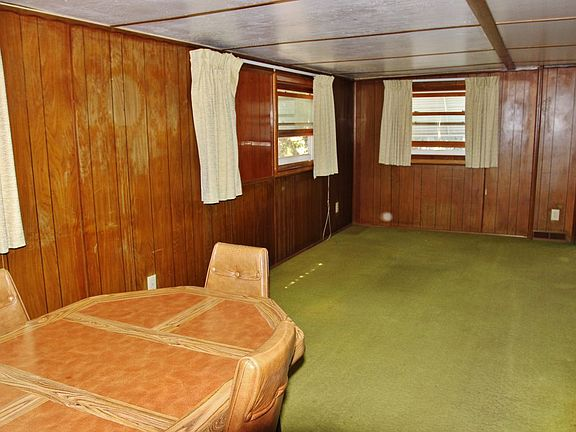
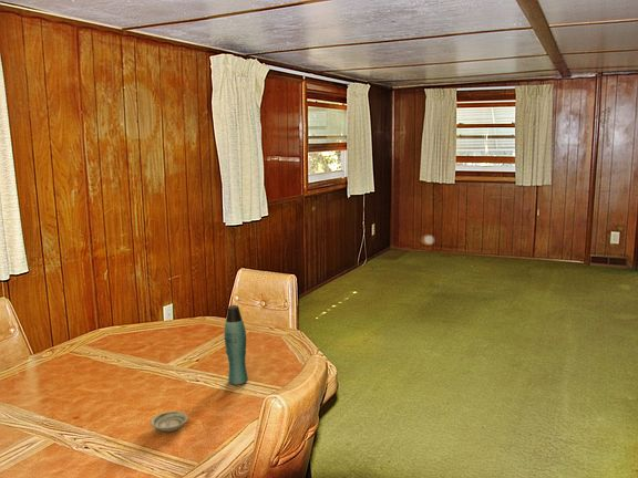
+ saucer (169, 423)
+ bottle (235, 344)
